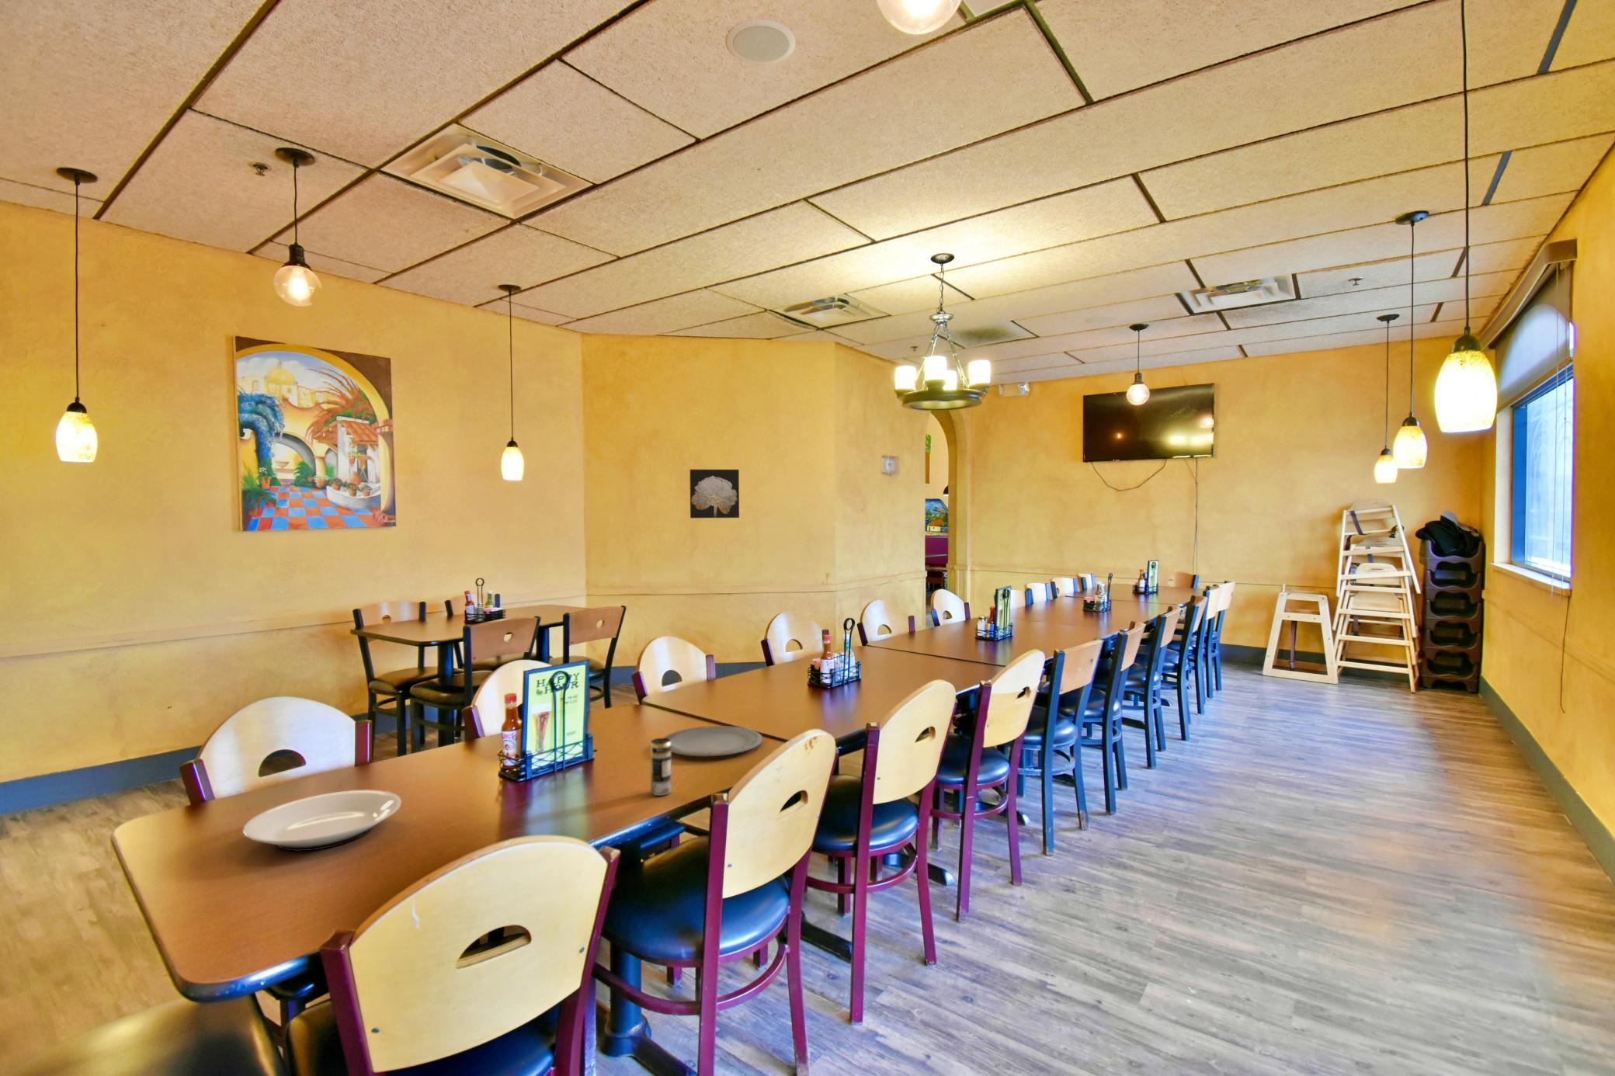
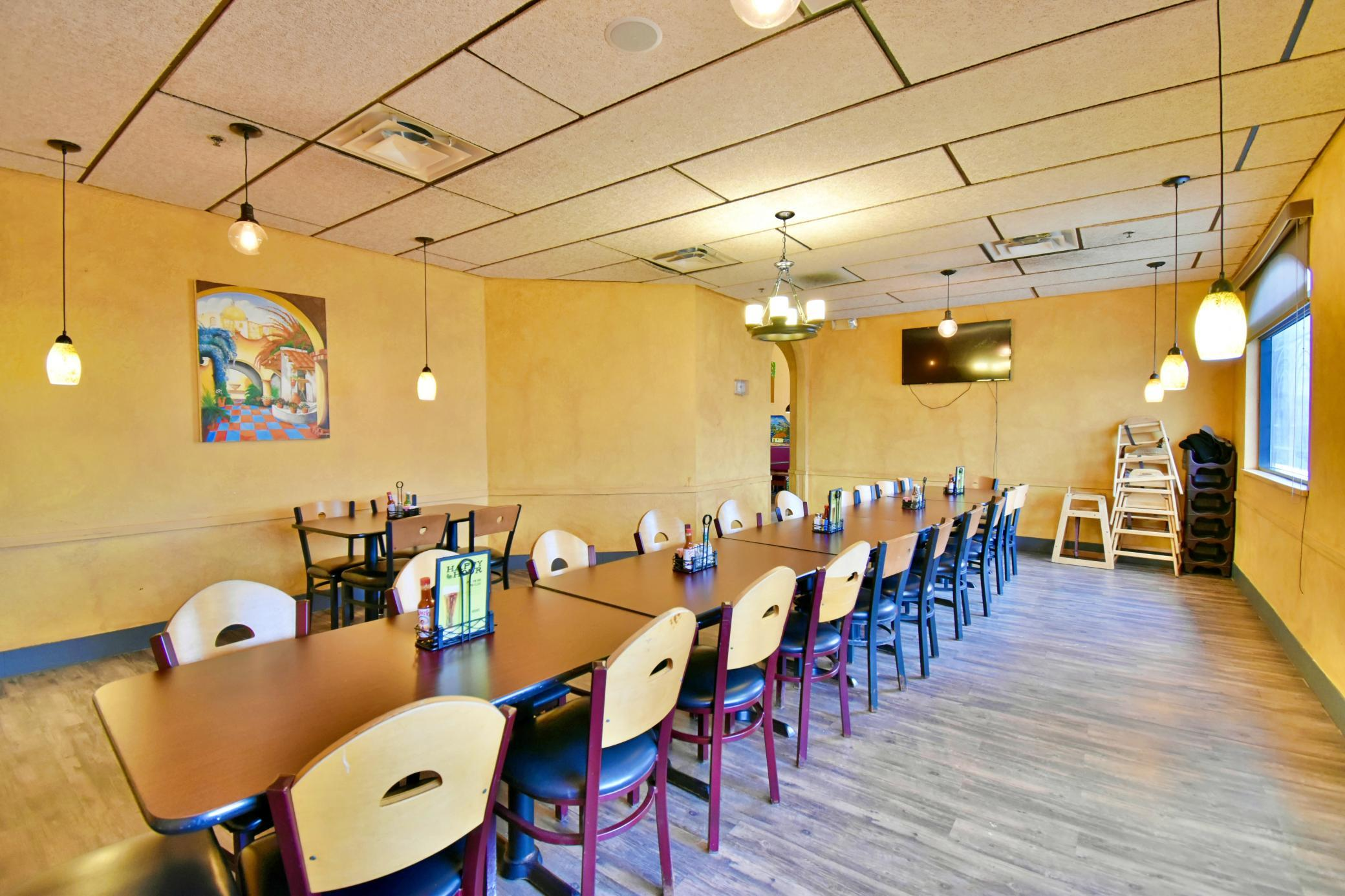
- plate (327, 823)
- beverage can (660, 766)
- plate (712, 741)
- wall art (714, 494)
